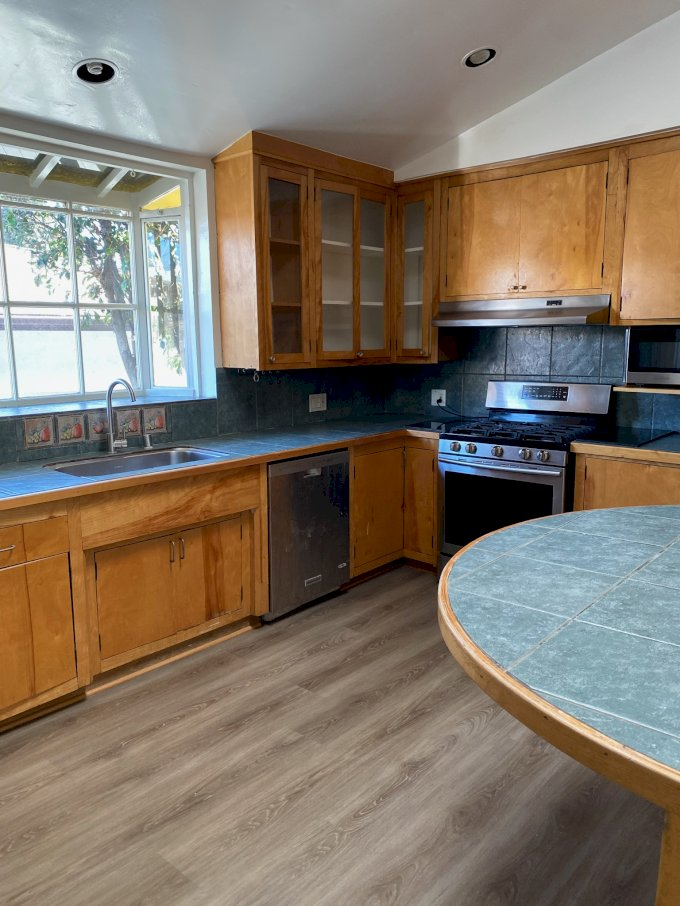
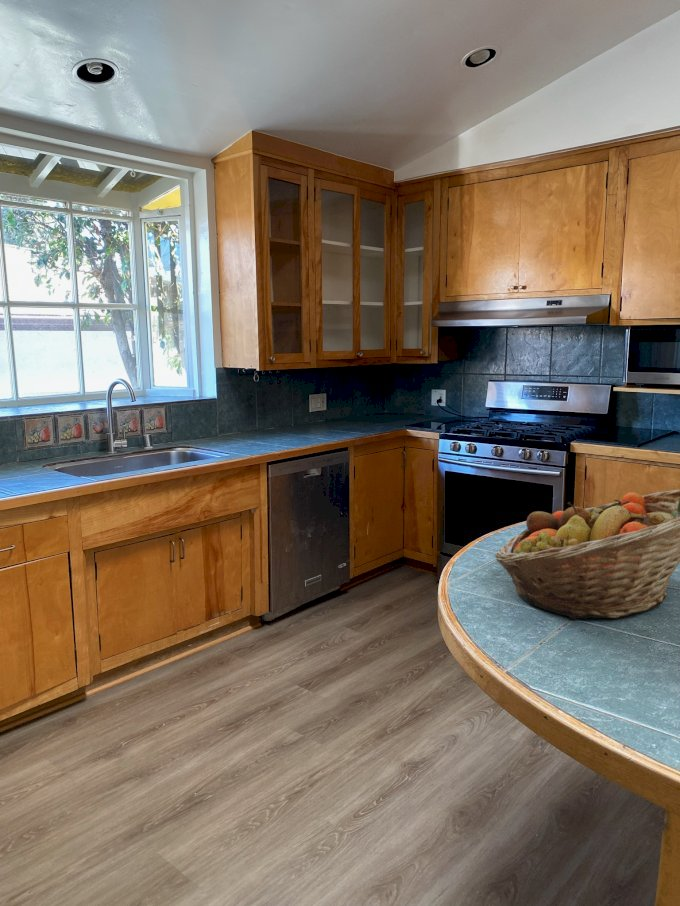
+ fruit basket (601, 542)
